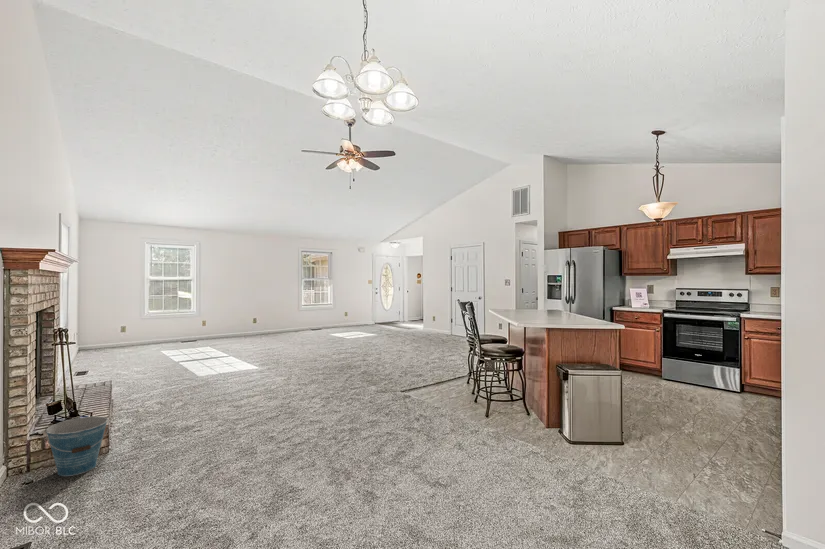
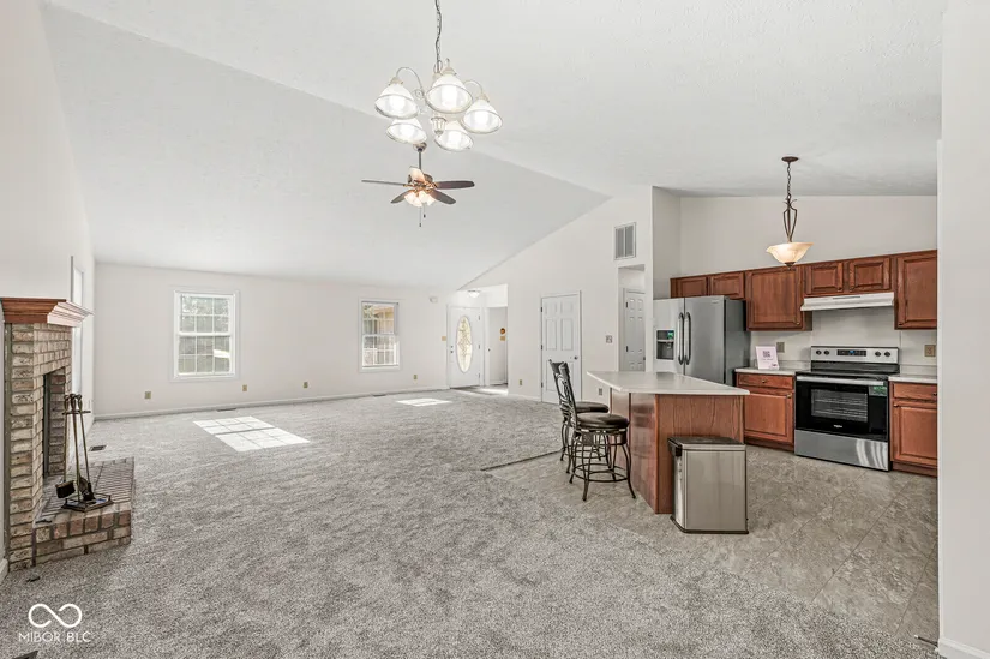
- bucket (77, 445)
